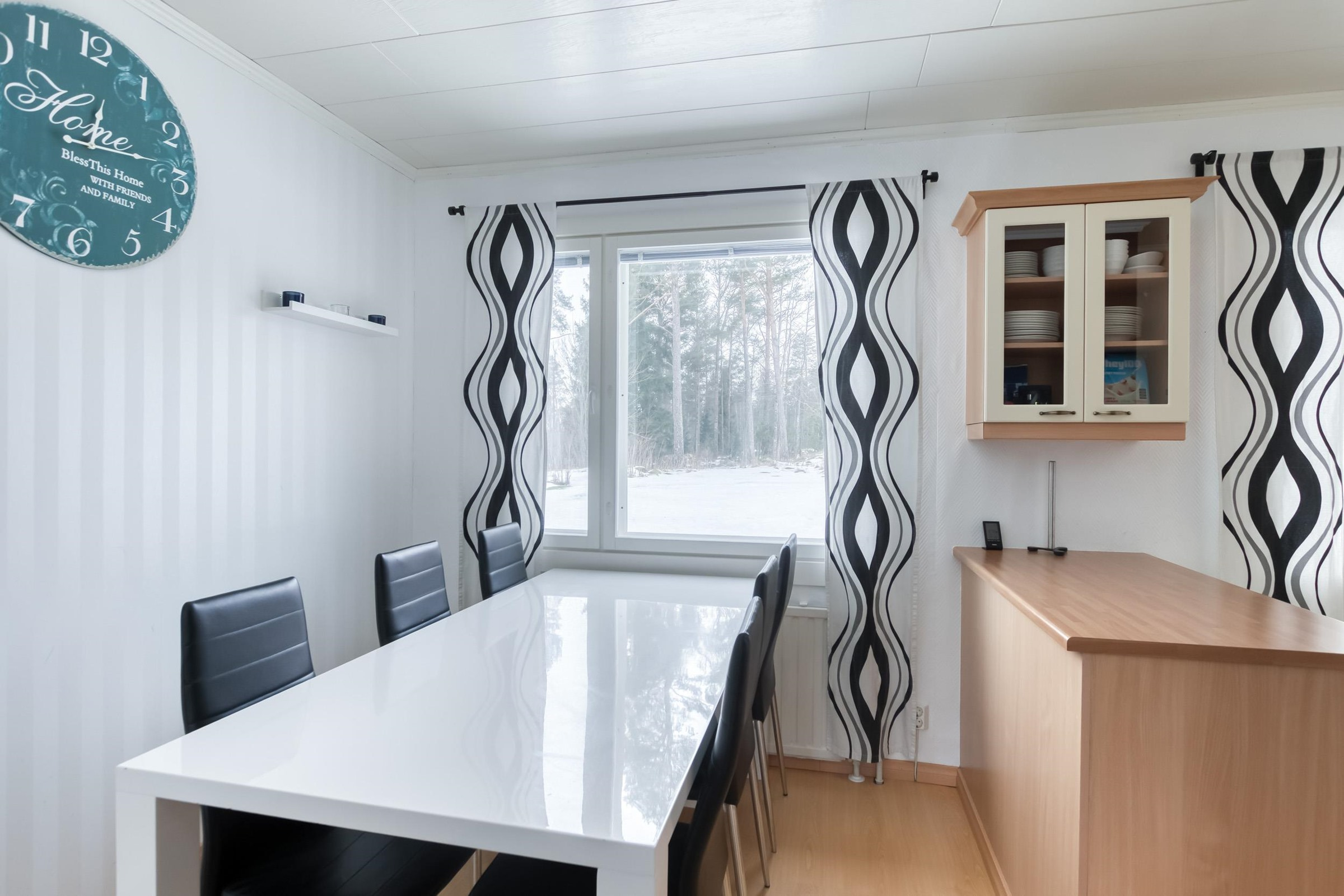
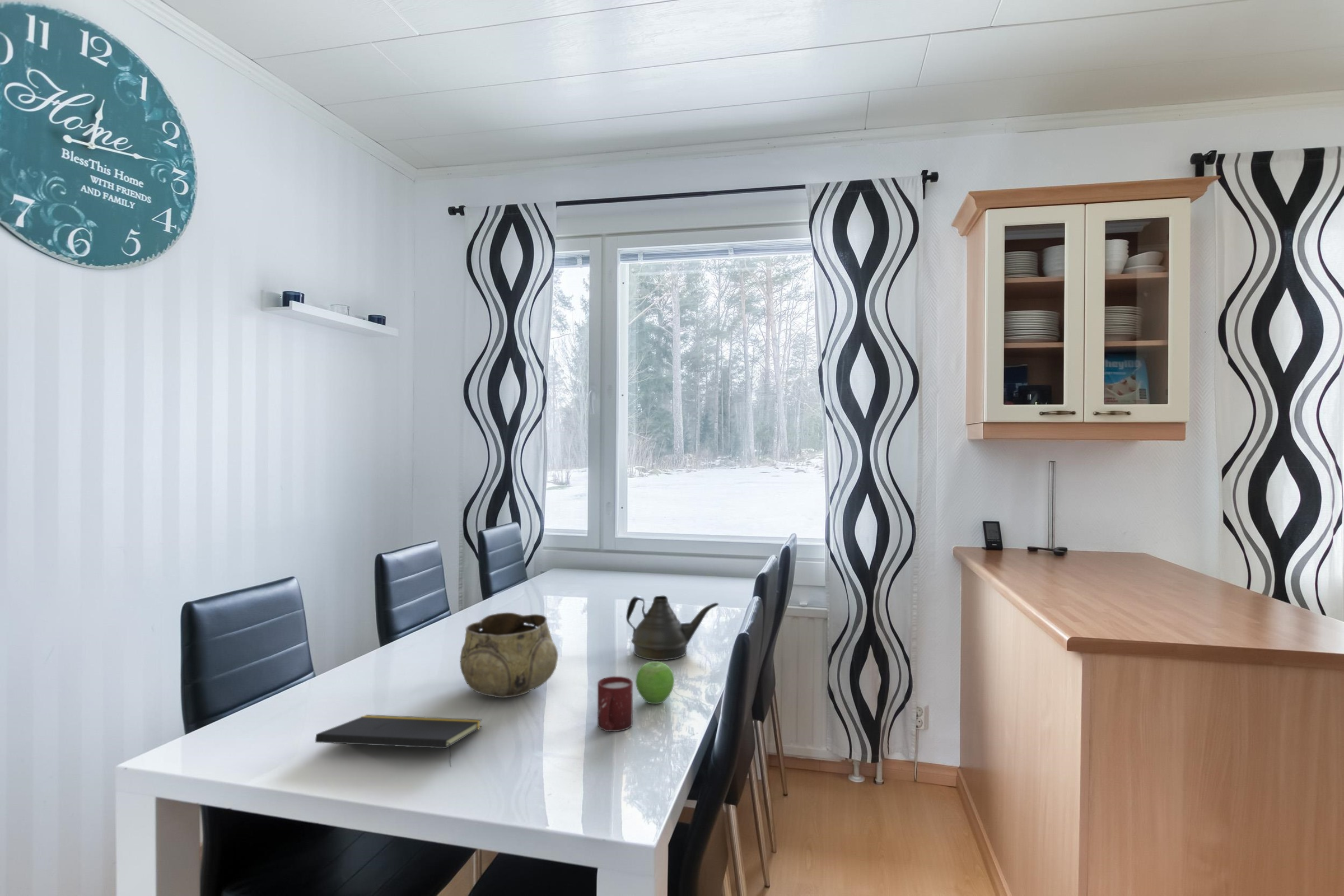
+ cup (612, 706)
+ teapot (671, 625)
+ fruit (655, 683)
+ decorative bowl (508, 656)
+ notepad (403, 730)
